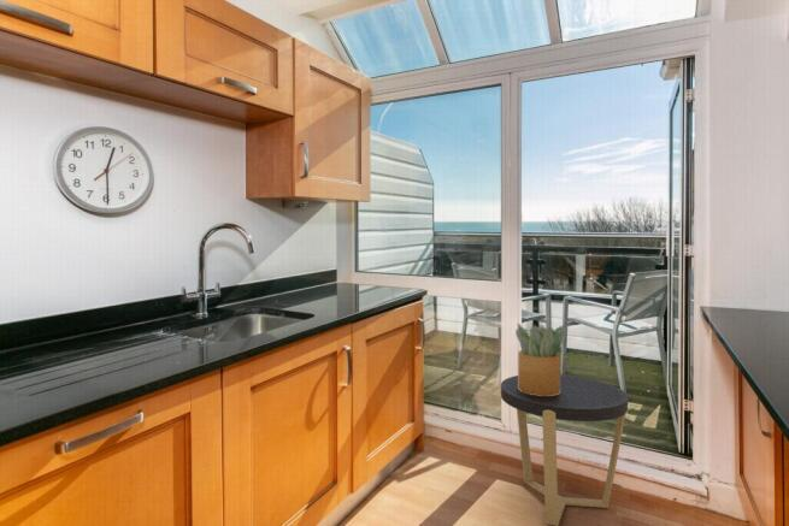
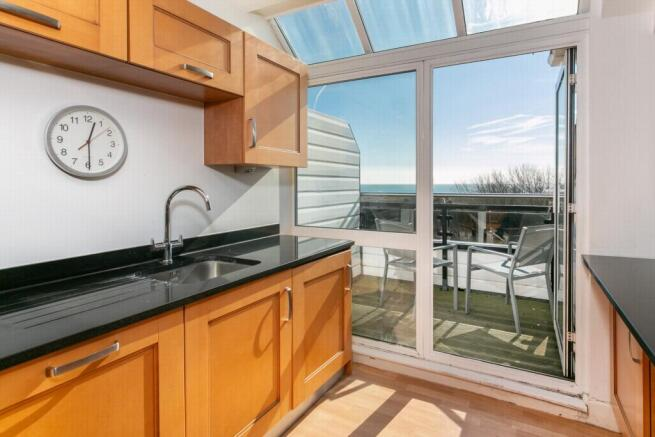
- potted plant (541, 357)
- side table (555, 445)
